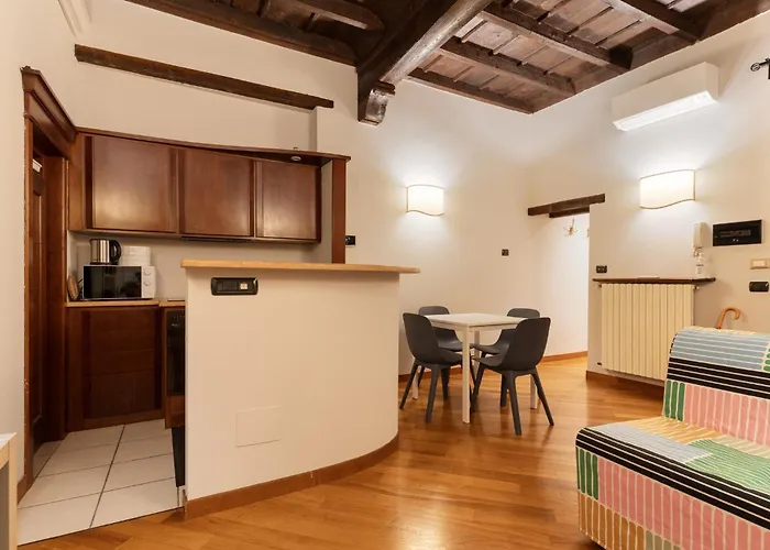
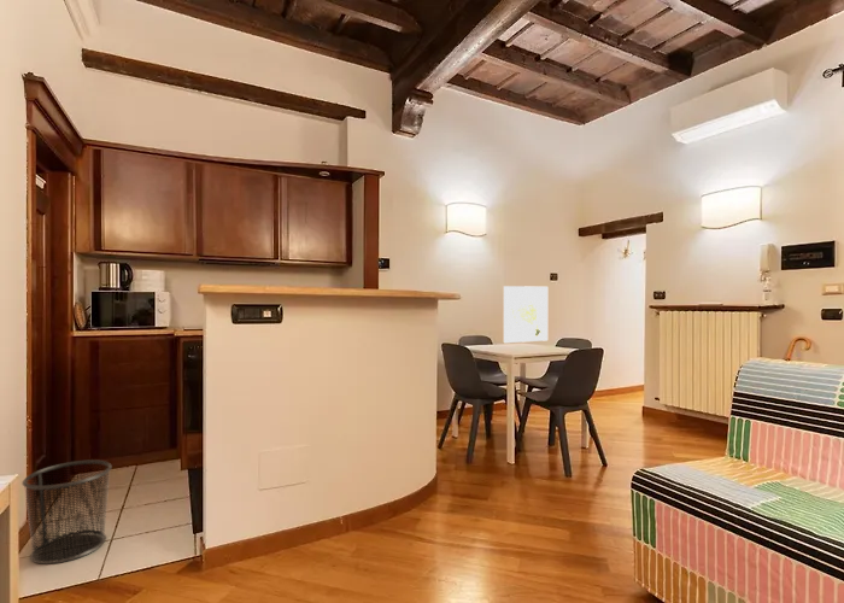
+ wall art (526, 314)
+ waste bin (69, 509)
